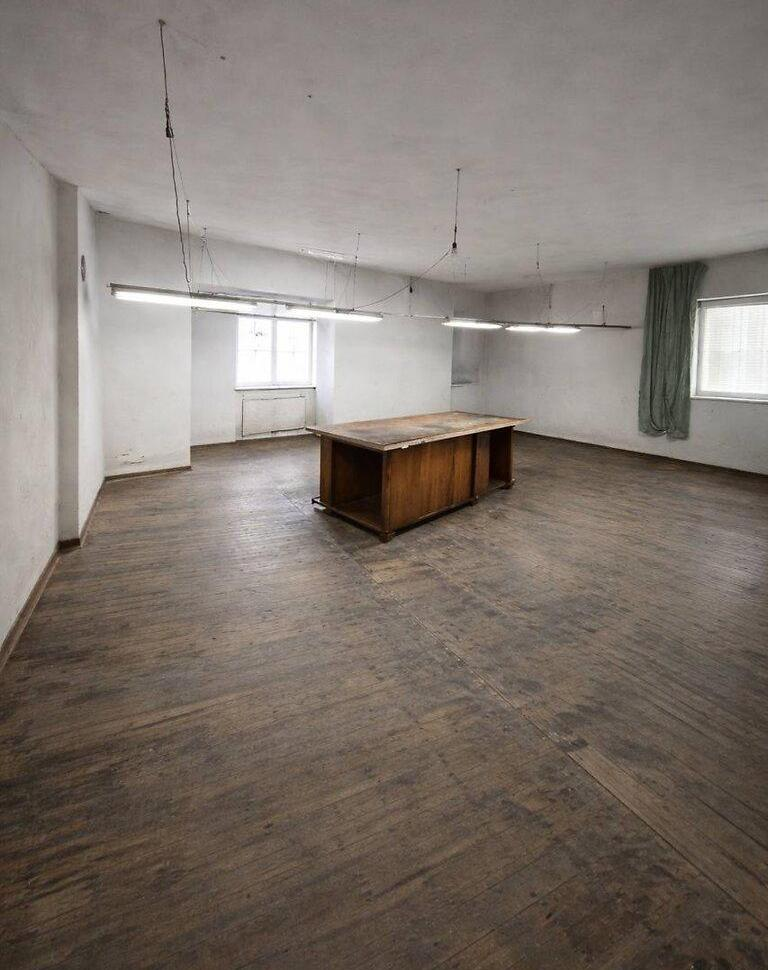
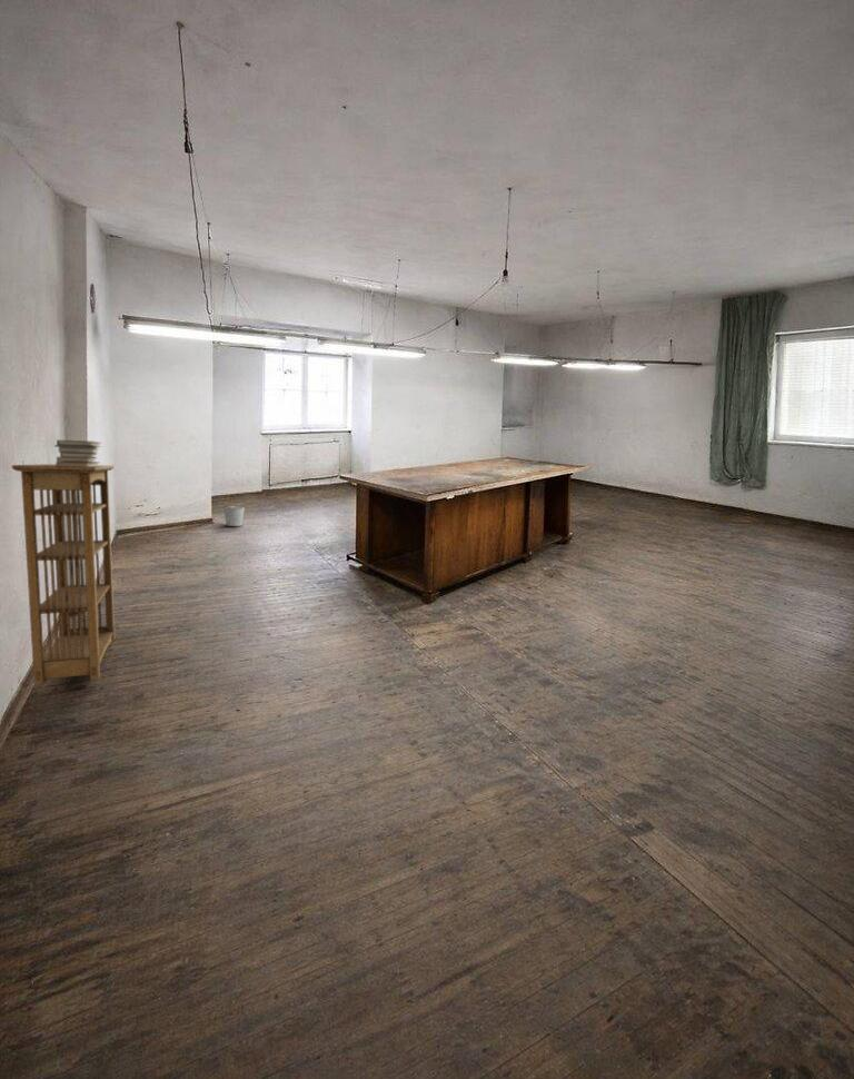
+ bookshelf (75, 566)
+ bucket (234, 514)
+ book stack (79, 453)
